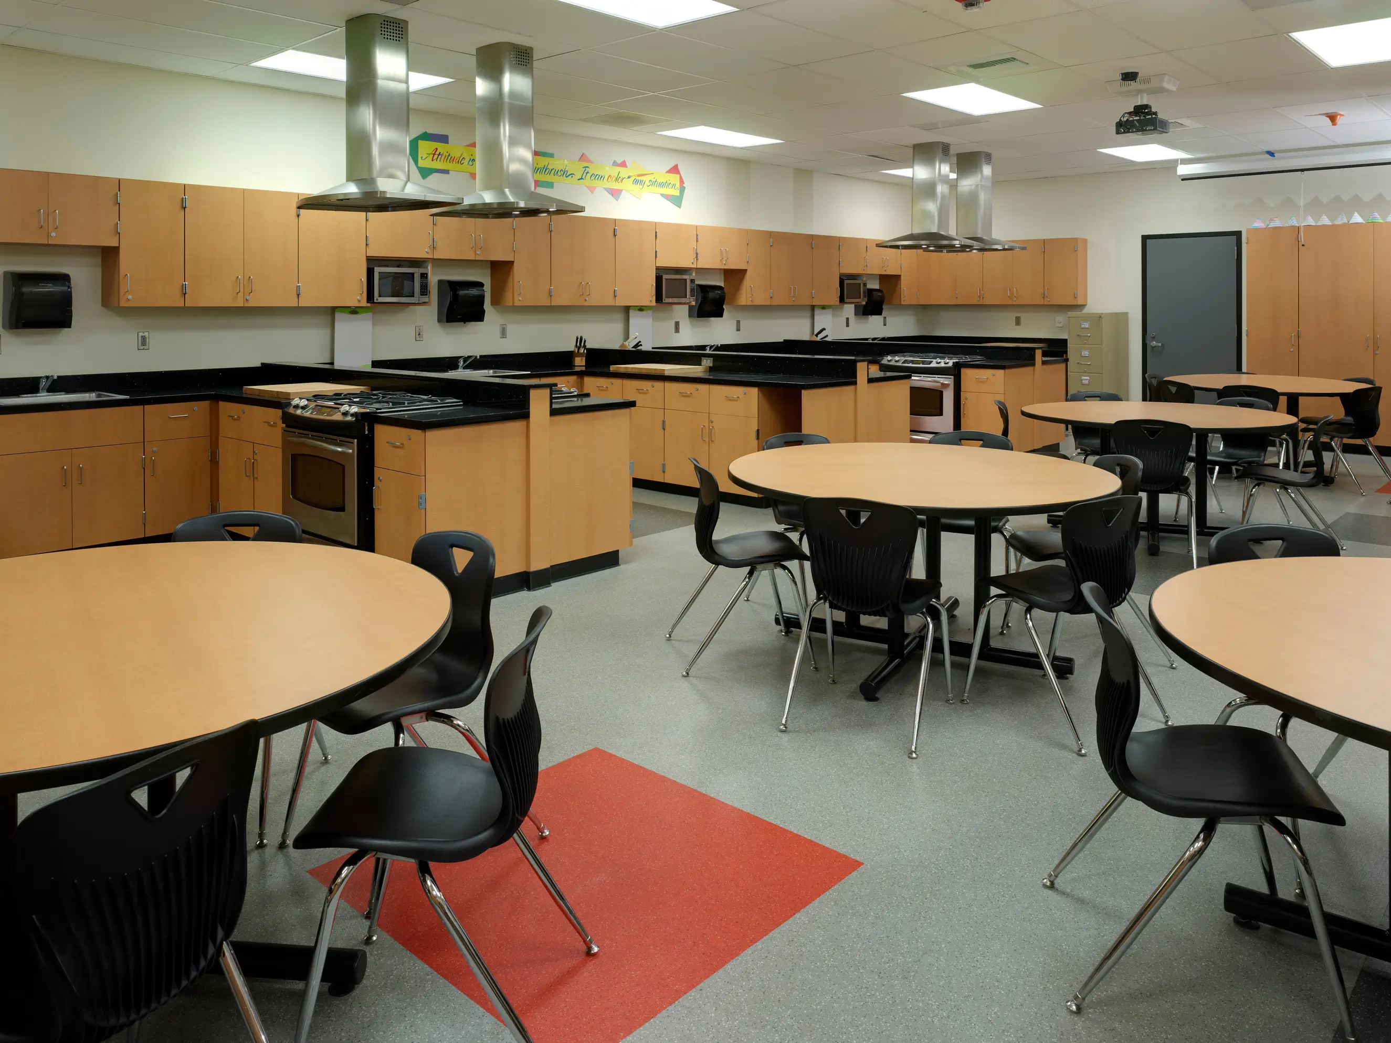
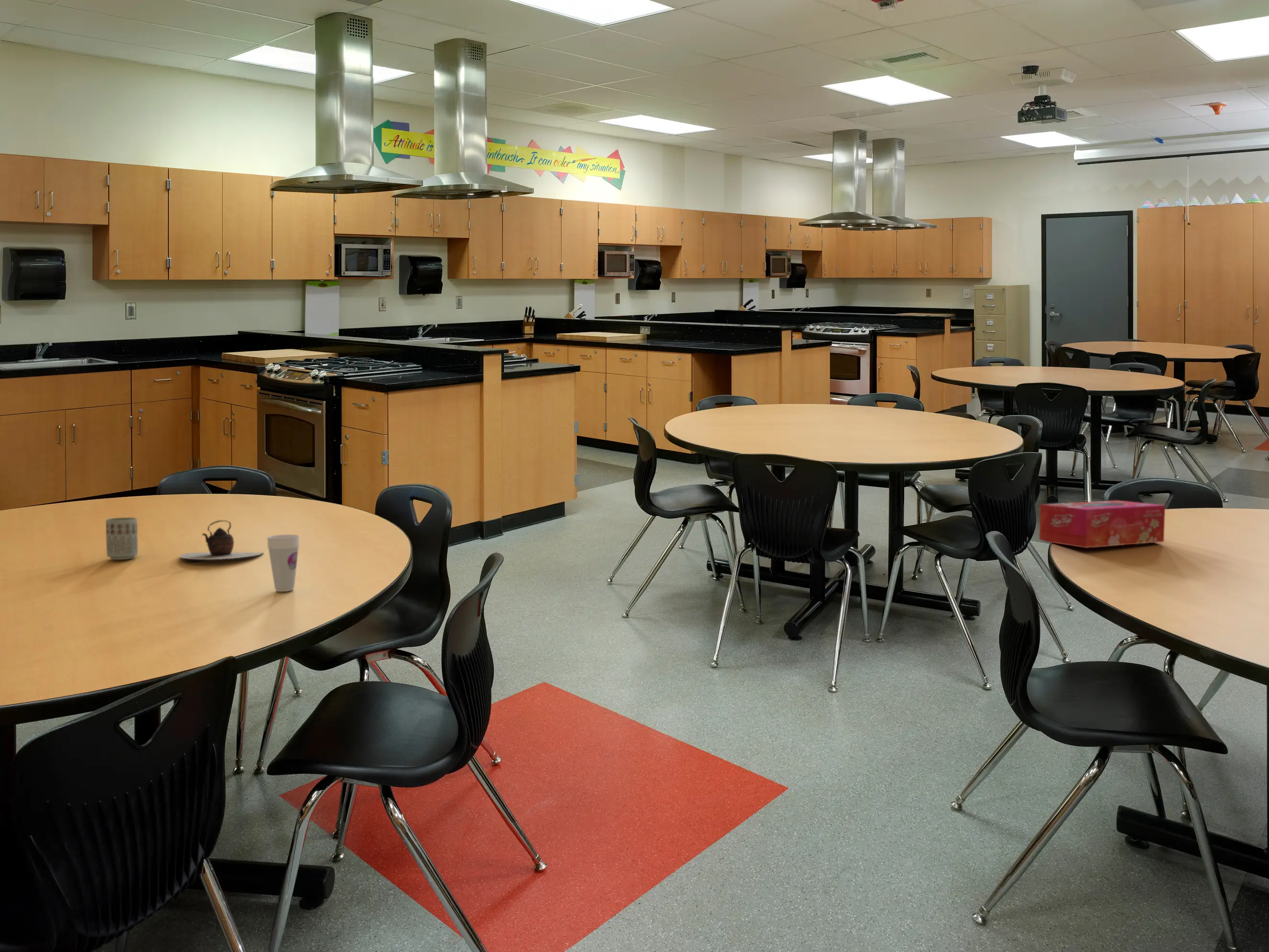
+ tissue box (1101, 523)
+ teapot (222, 537)
+ cup (284, 563)
+ cup (122, 538)
